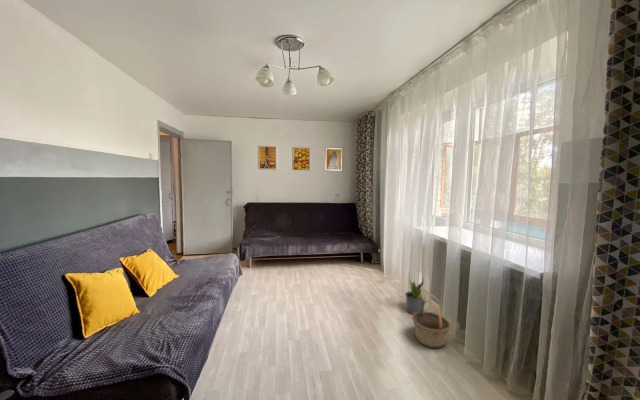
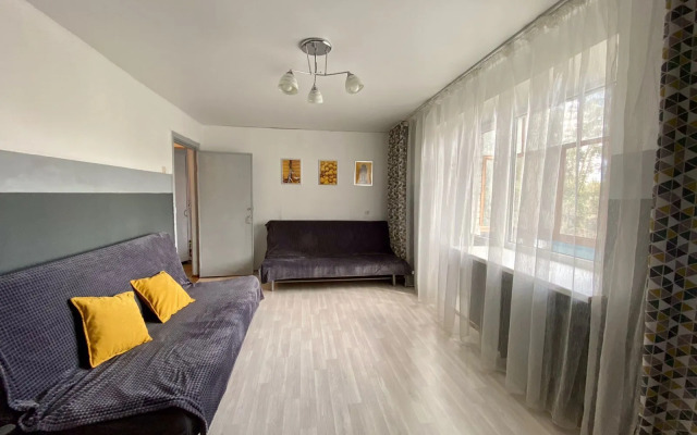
- basket (430, 321)
- potted plant (415, 291)
